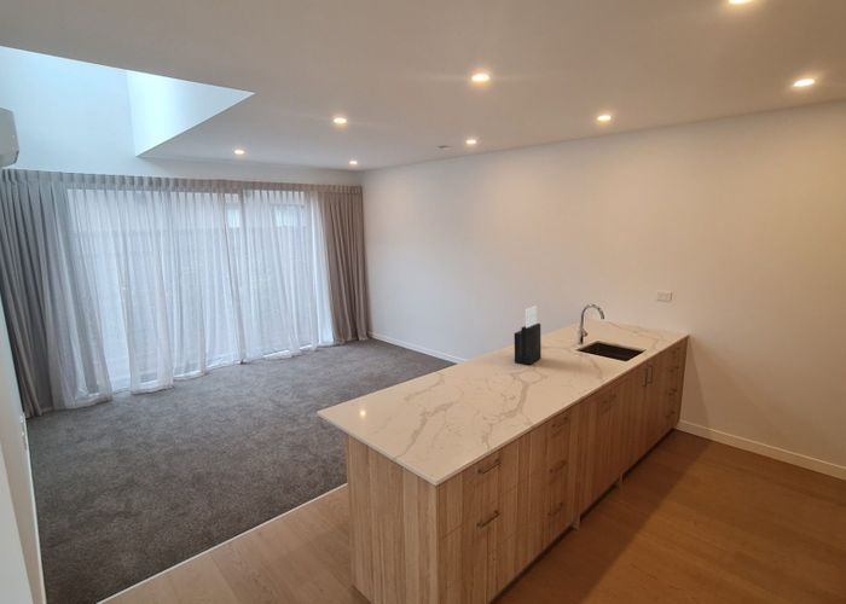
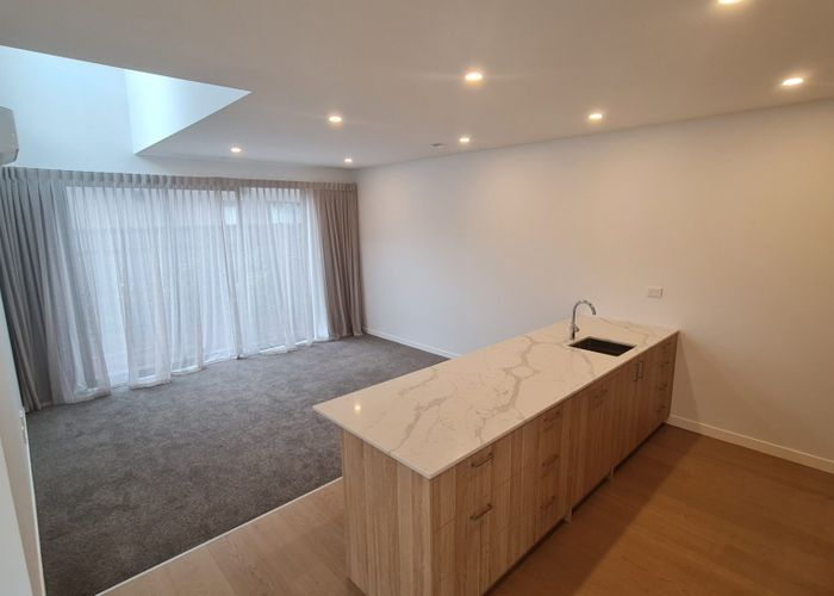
- knife block (526, 333)
